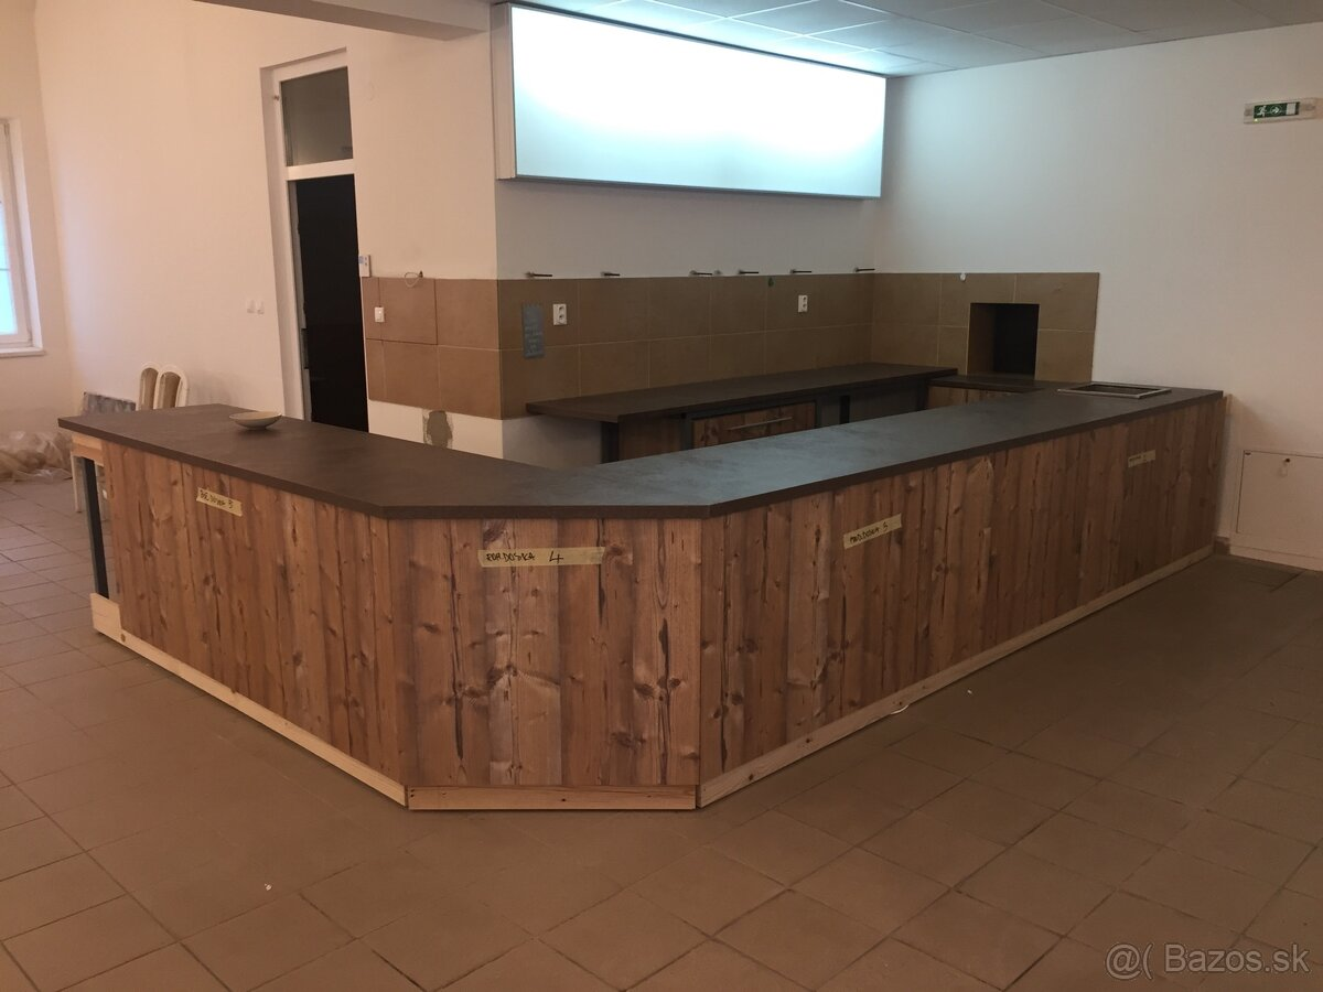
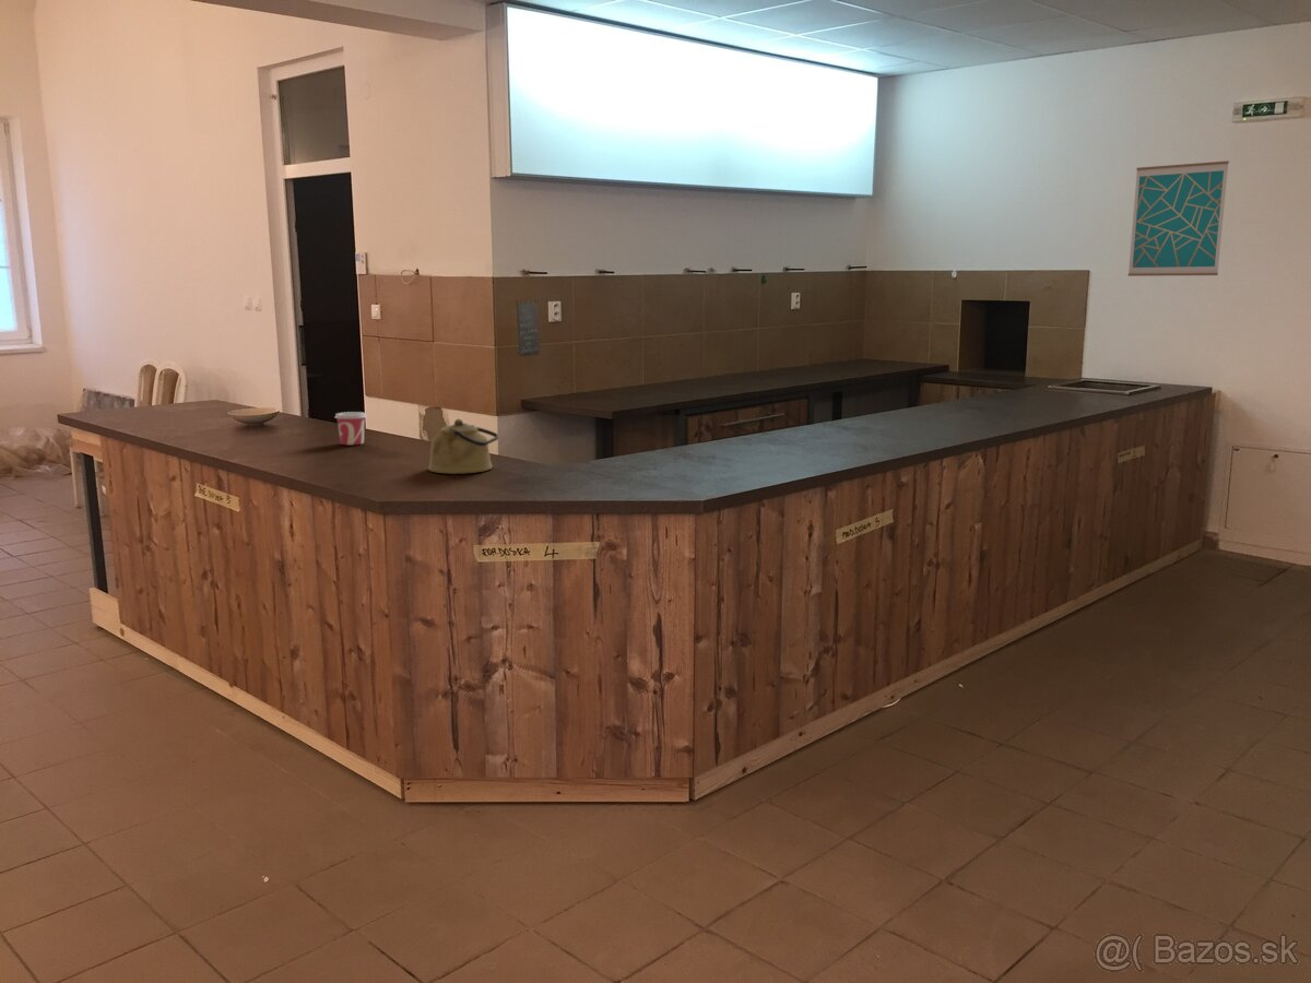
+ kettle (462, 442)
+ wall art (1176, 221)
+ cup (351, 428)
